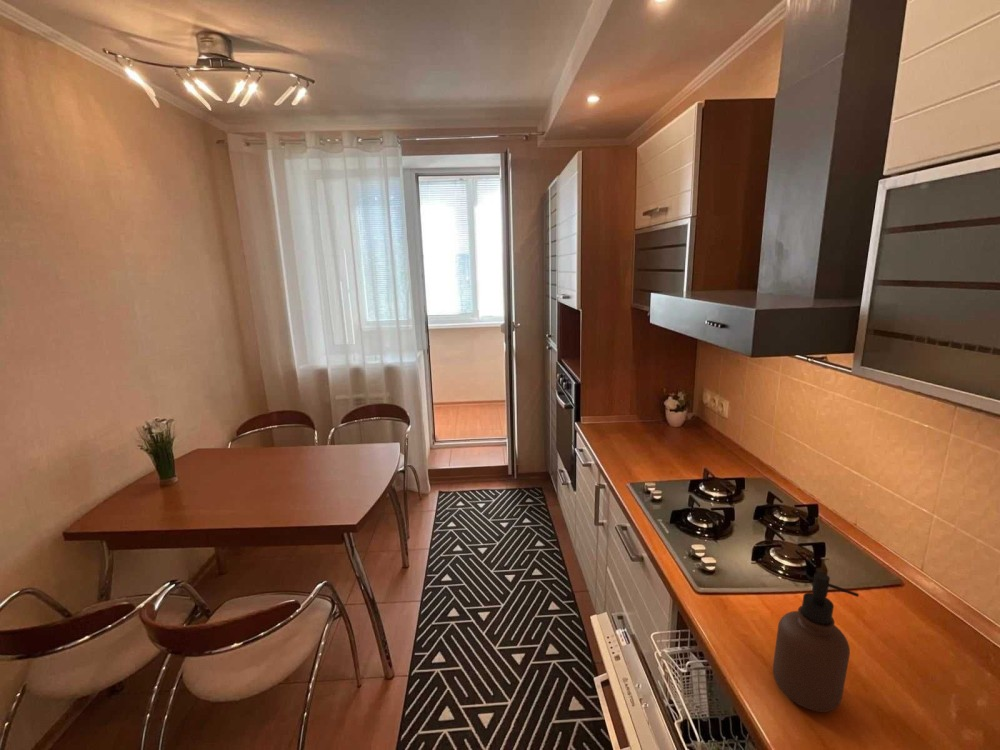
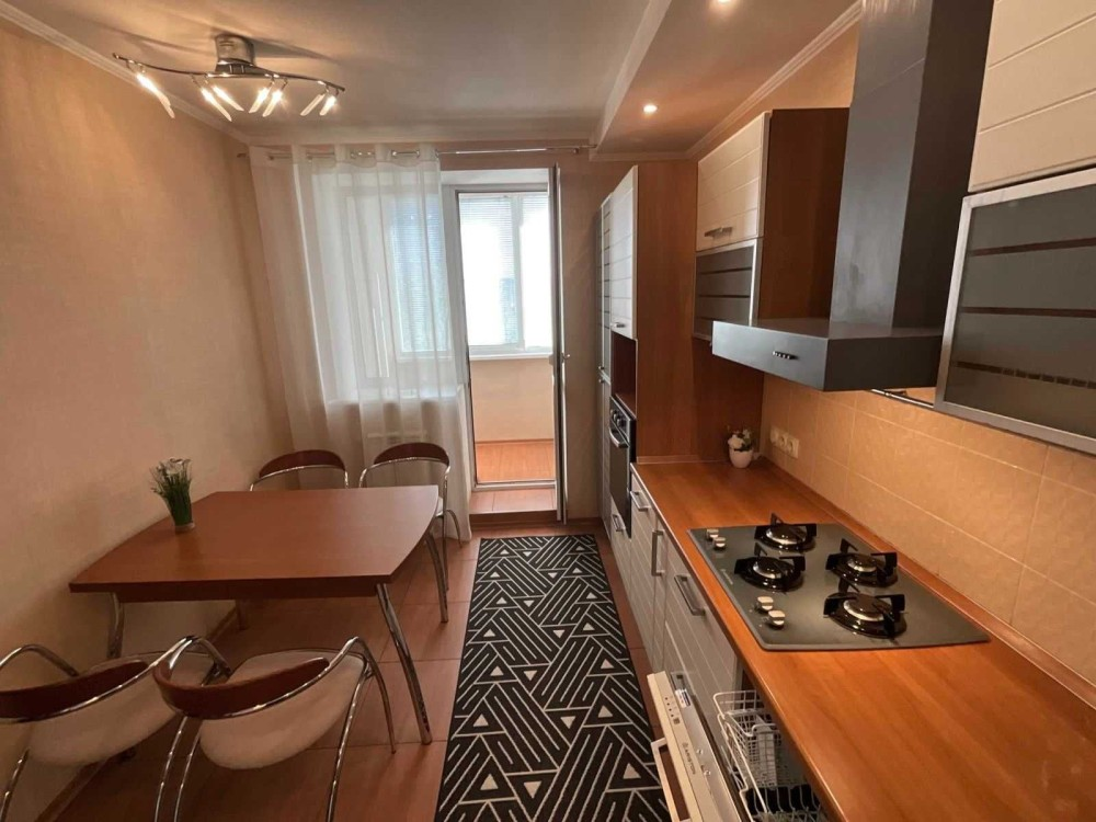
- soap dispenser (813, 635)
